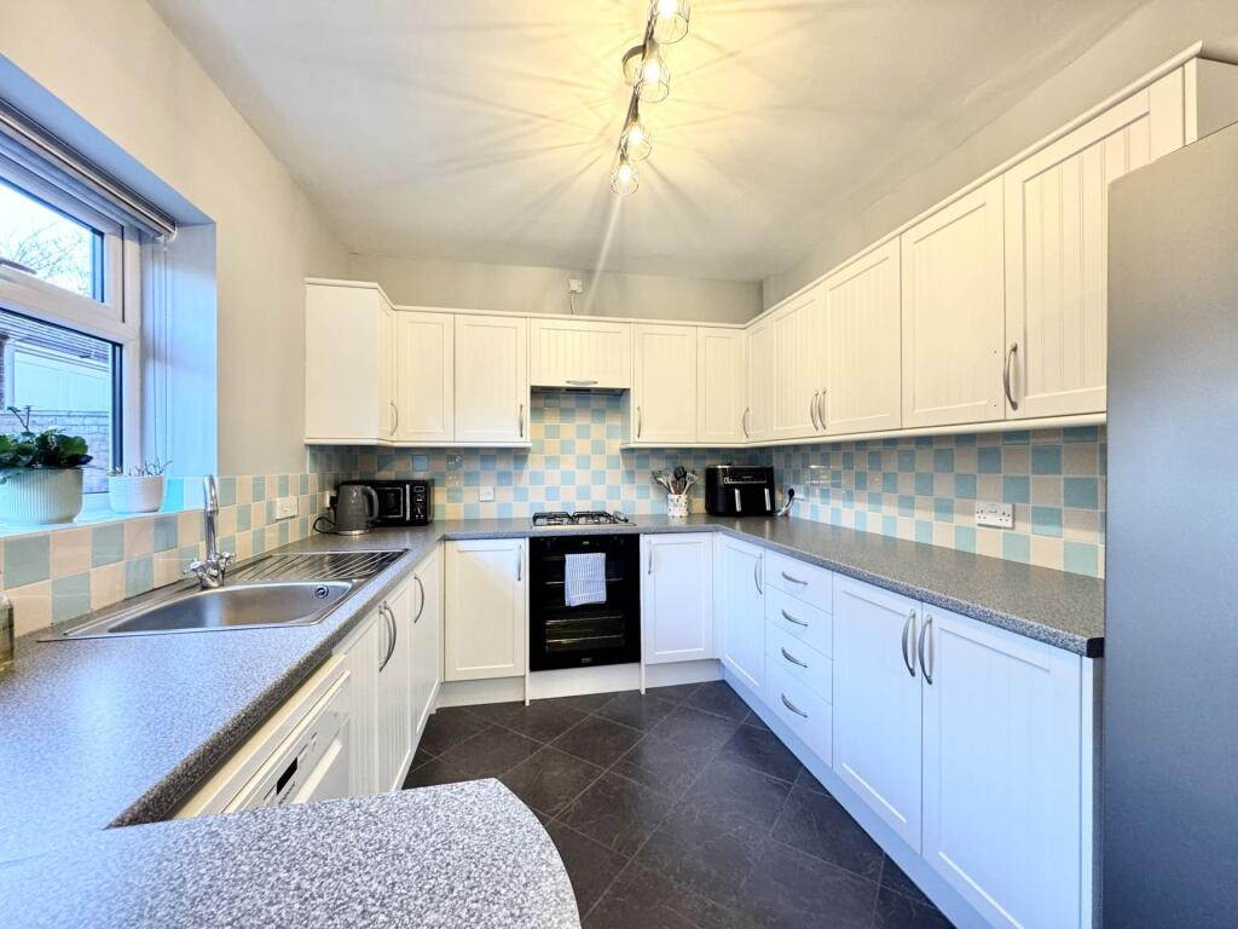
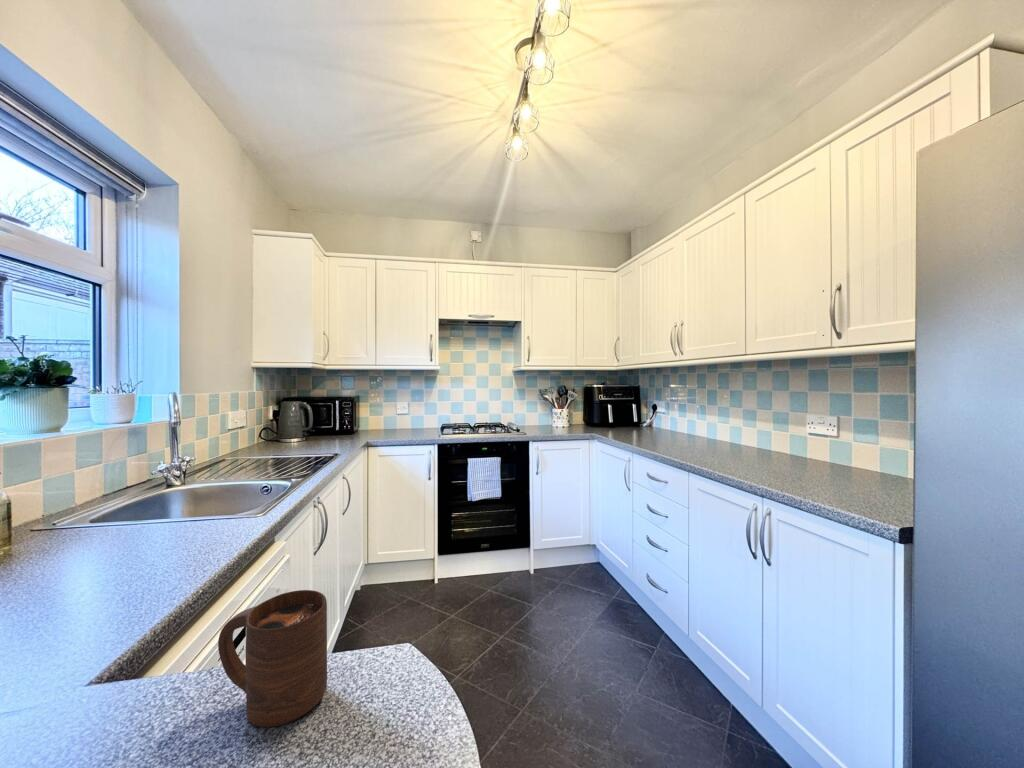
+ cup (275, 656)
